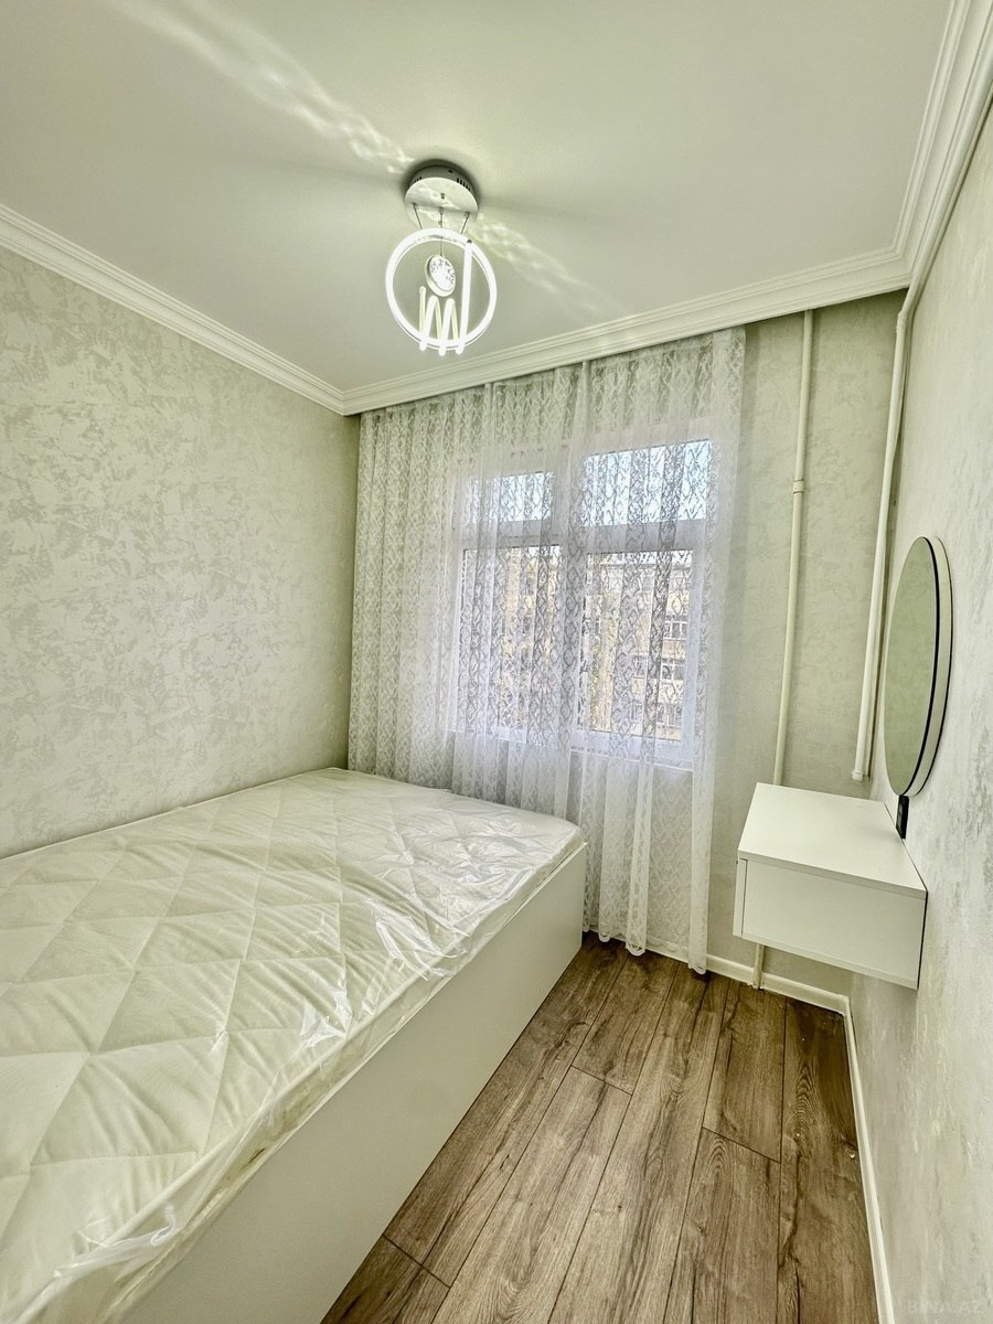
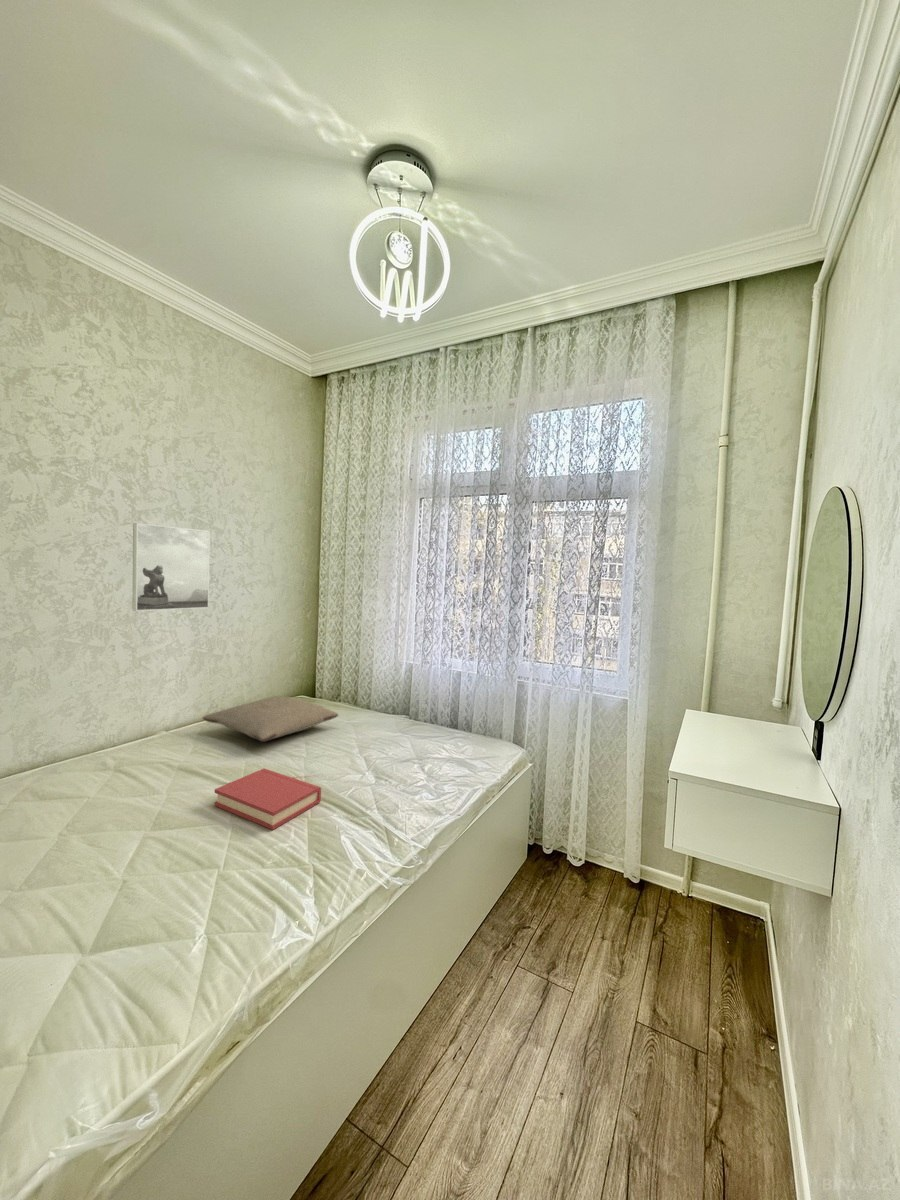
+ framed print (173, 568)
+ hardback book (268, 795)
+ pillow (272, 717)
